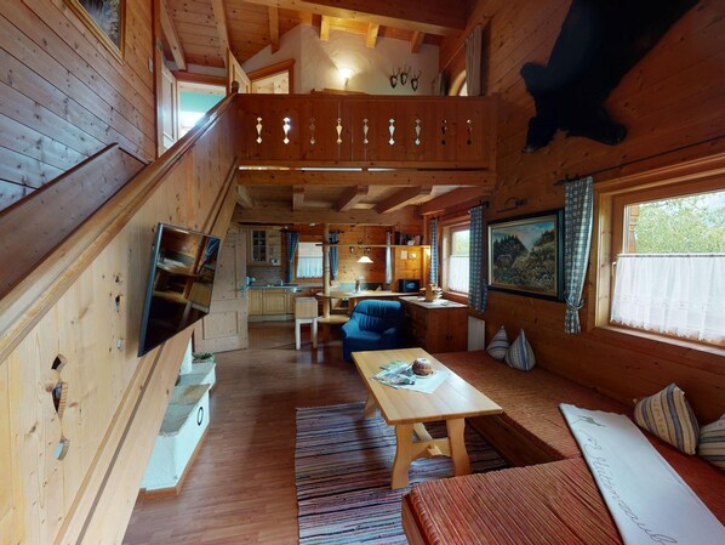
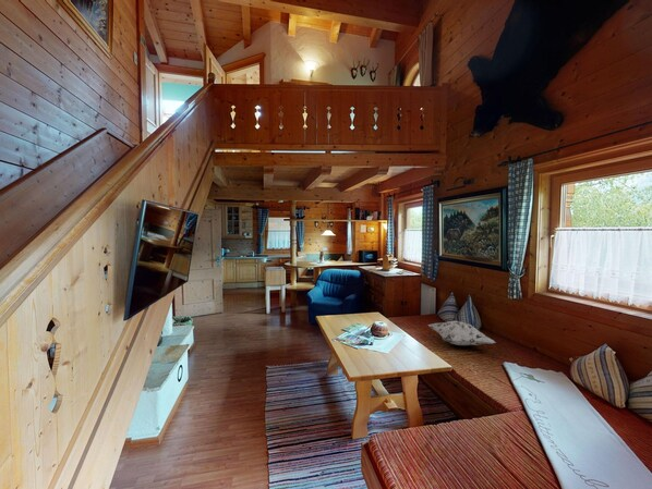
+ decorative pillow (458, 332)
